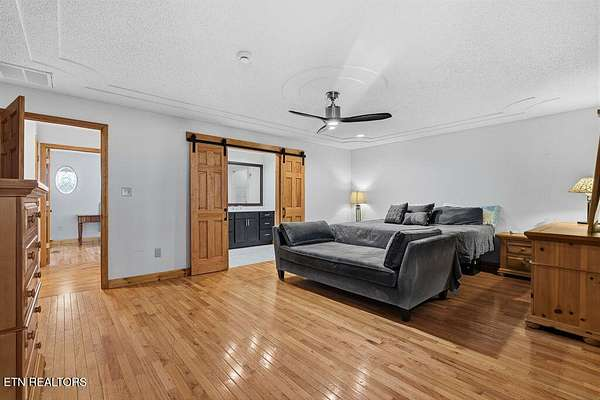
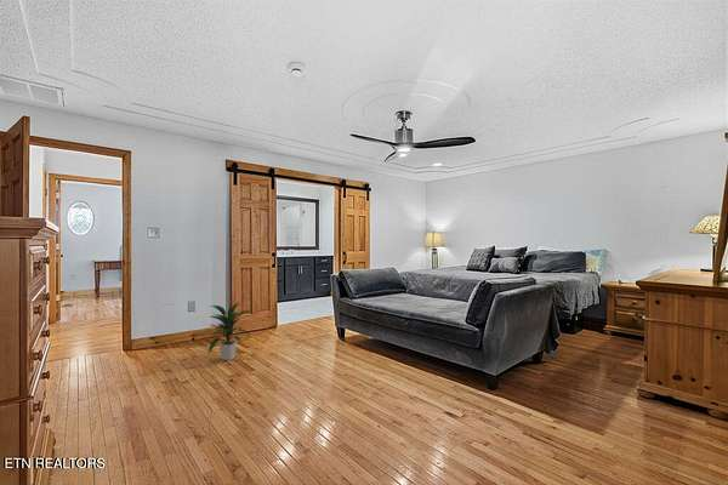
+ indoor plant (226, 329)
